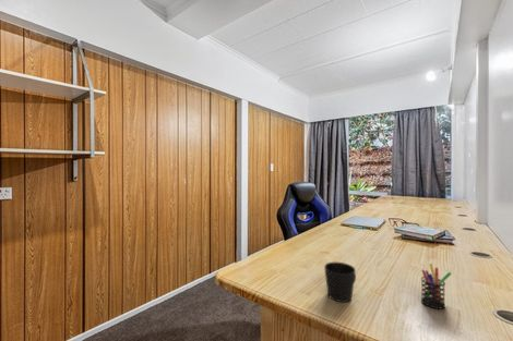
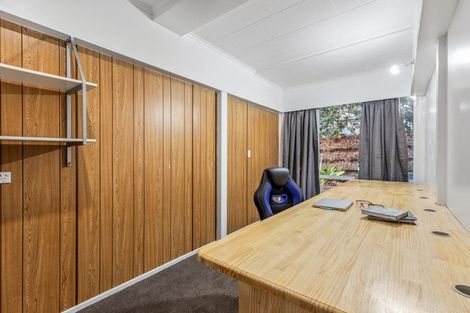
- pen holder (436, 284)
- cup (342, 280)
